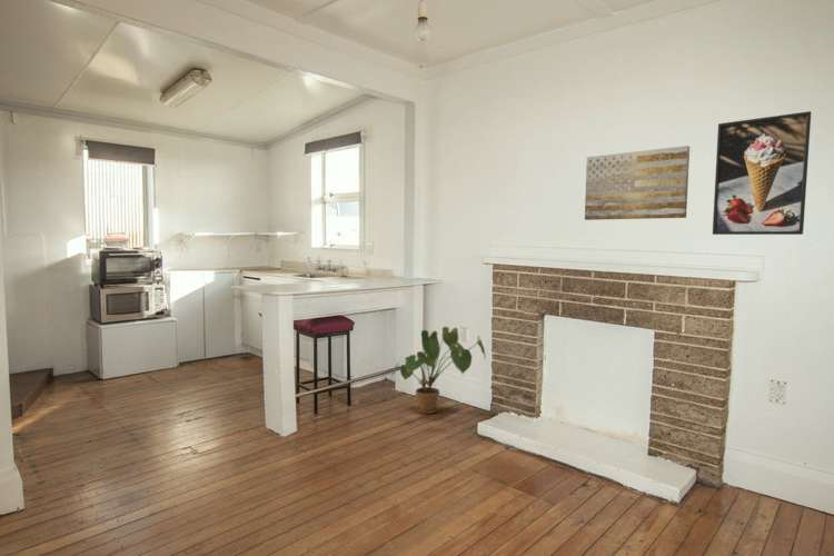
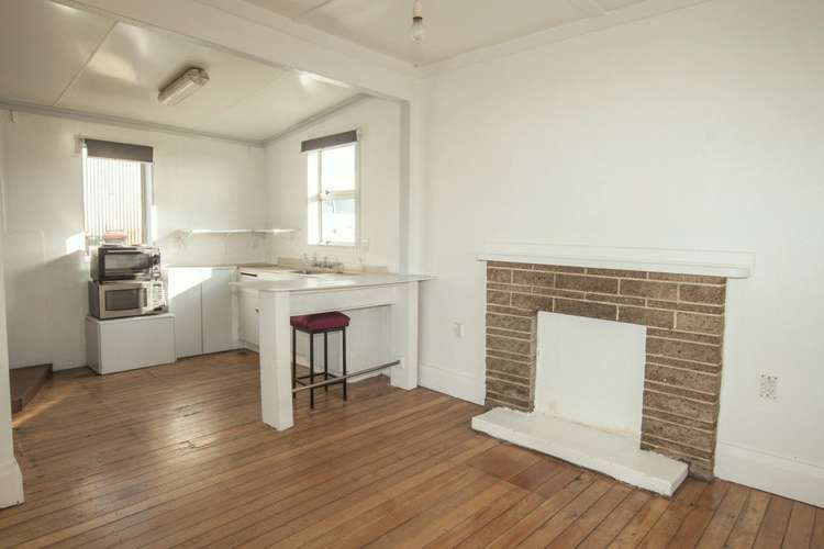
- wall art (633, 186)
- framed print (758, 176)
- house plant (439, 369)
